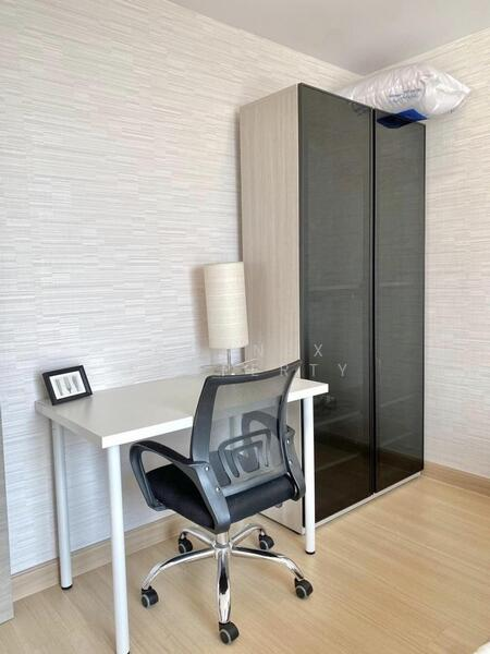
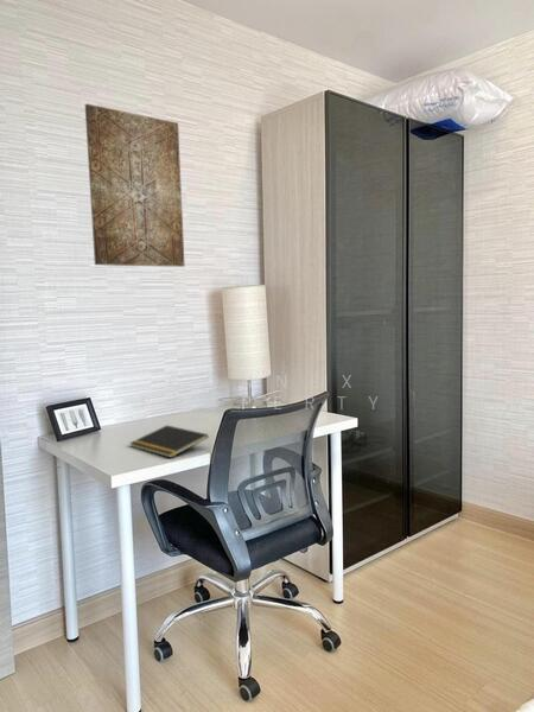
+ notepad (169, 440)
+ wall art (138, 191)
